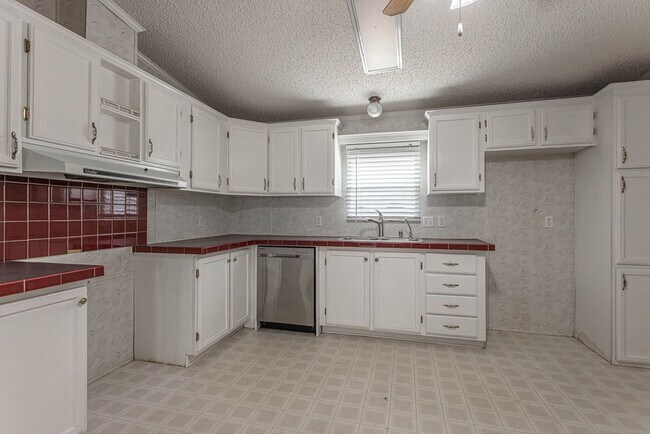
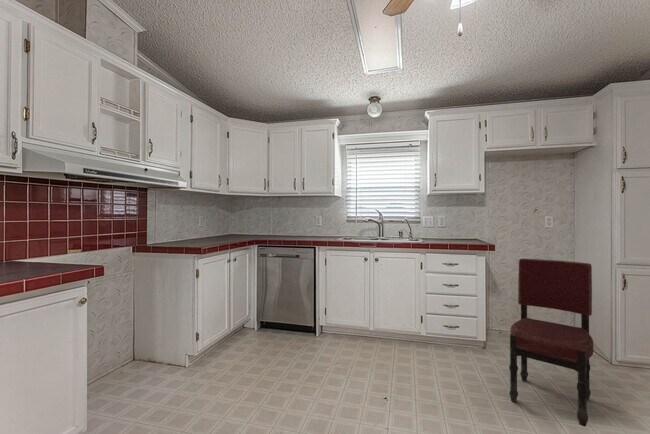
+ dining chair (550, 330)
